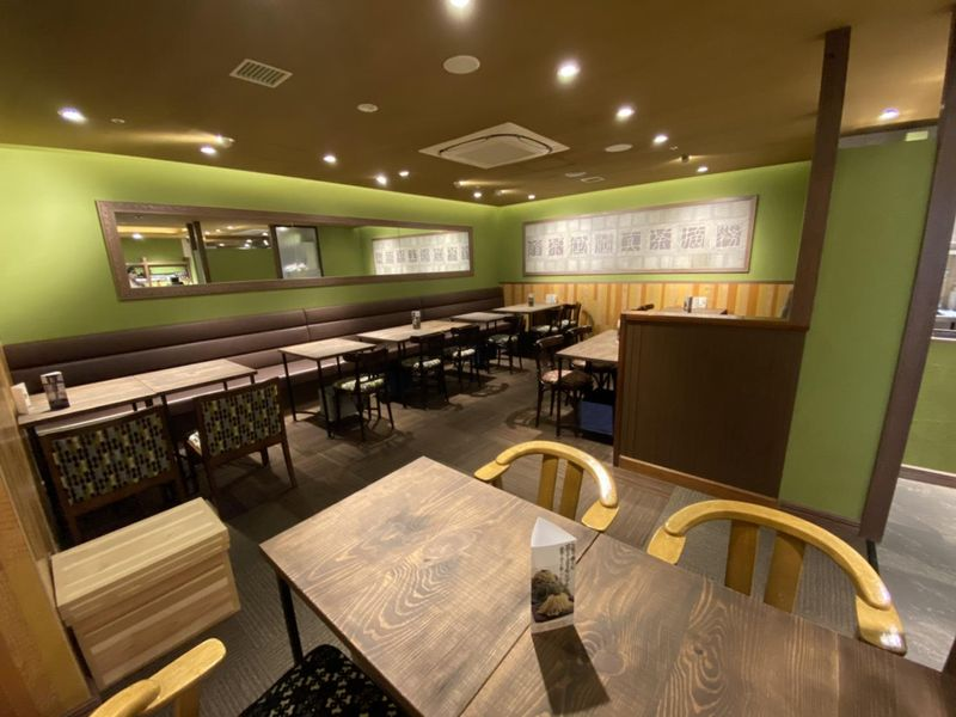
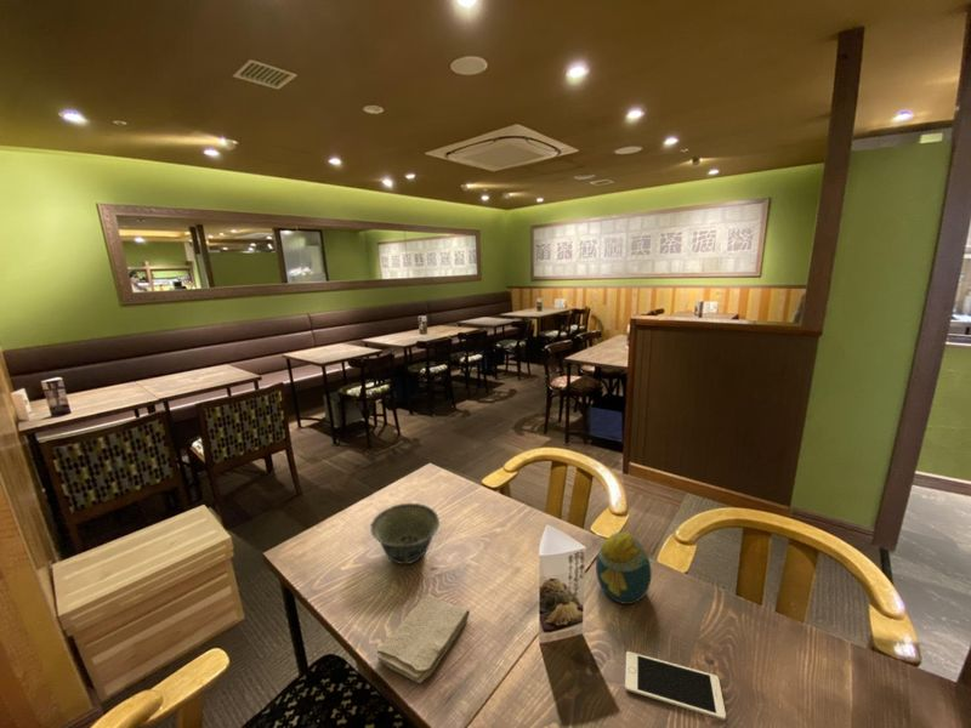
+ decorative egg (623, 563)
+ cell phone (671, 682)
+ bowl (407, 538)
+ washcloth (424, 632)
